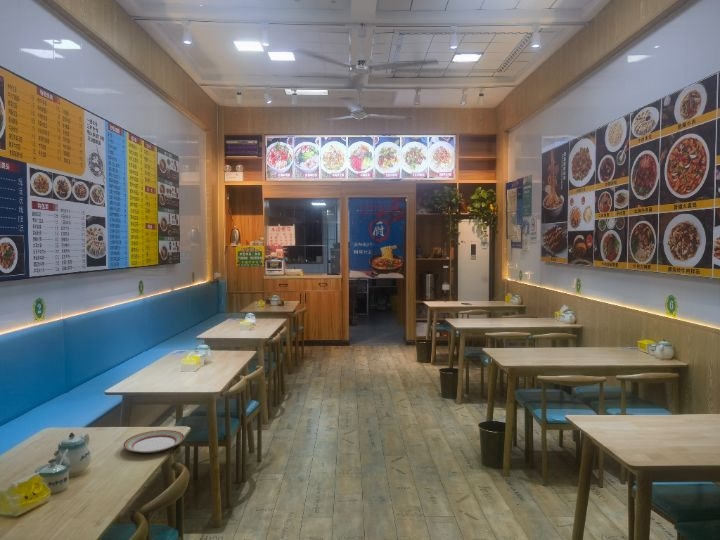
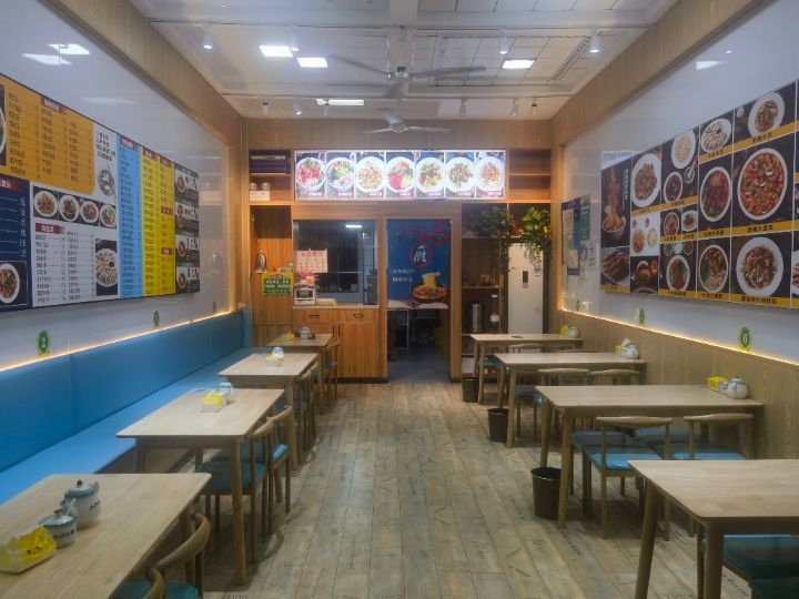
- plate (154, 442)
